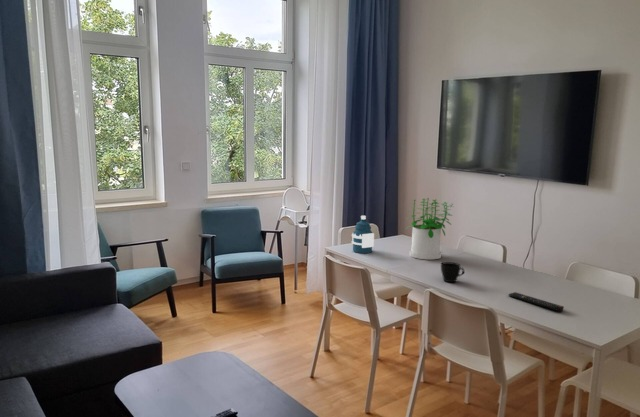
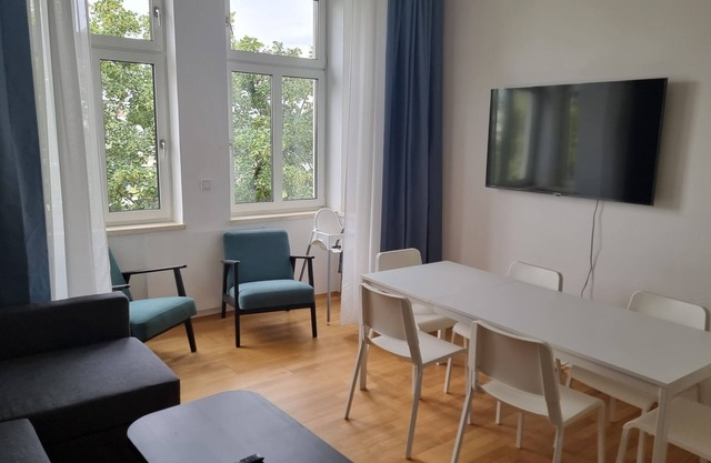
- water bottle (363, 233)
- cup (450, 272)
- remote control (535, 301)
- potted plant (429, 227)
